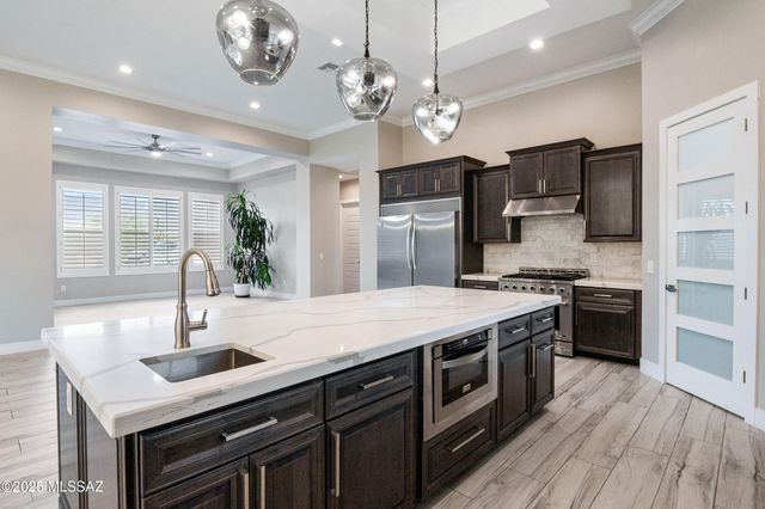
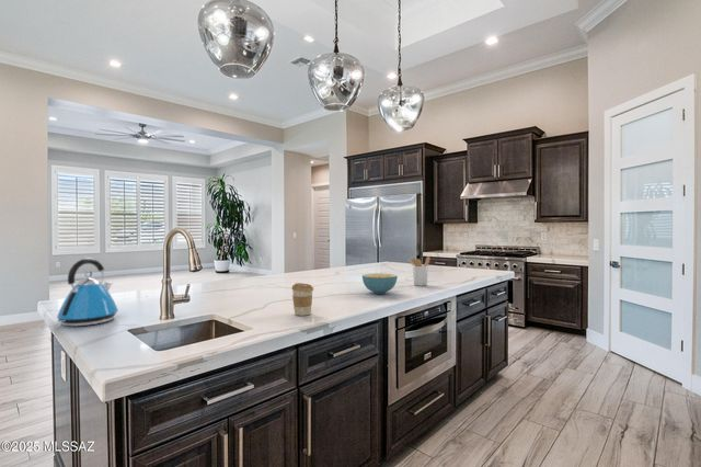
+ kettle (87, 289)
+ cereal bowl (379, 284)
+ utensil holder (418, 271)
+ coffee cup (302, 298)
